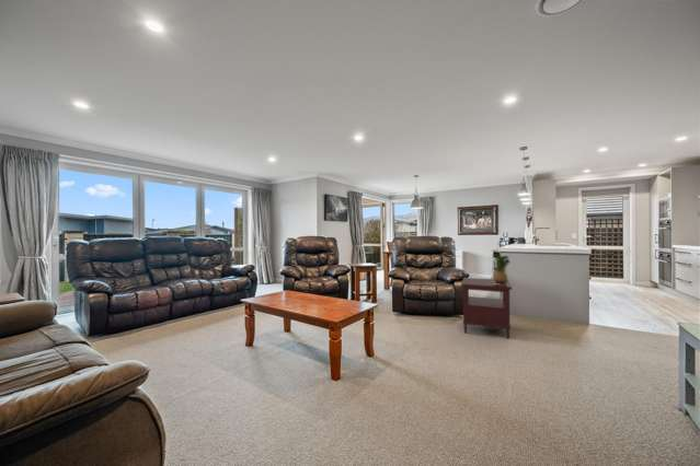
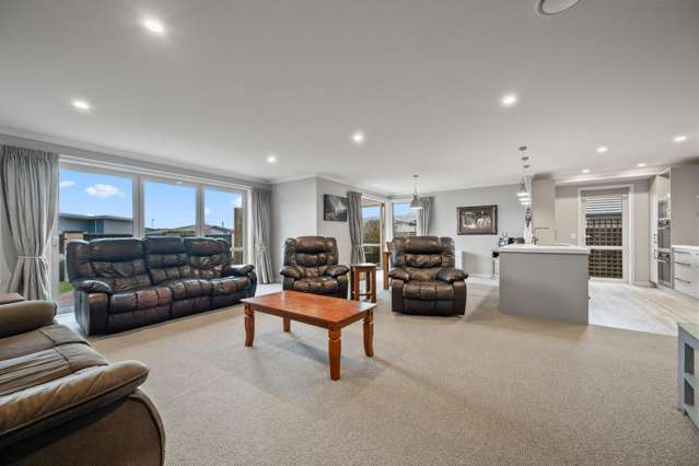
- side table (485, 305)
- potted plant (502, 268)
